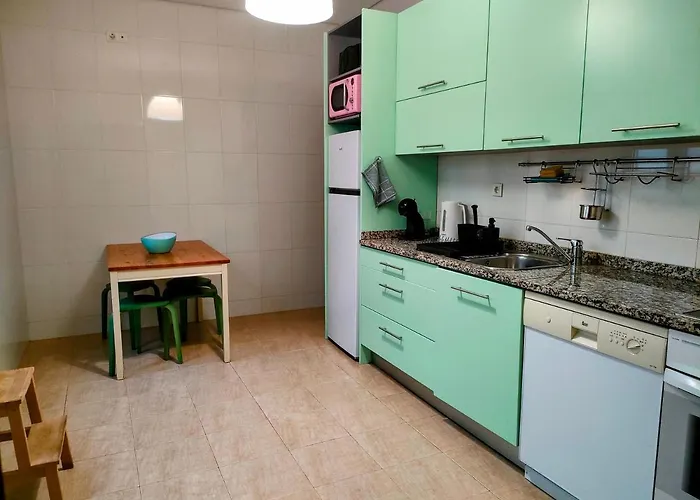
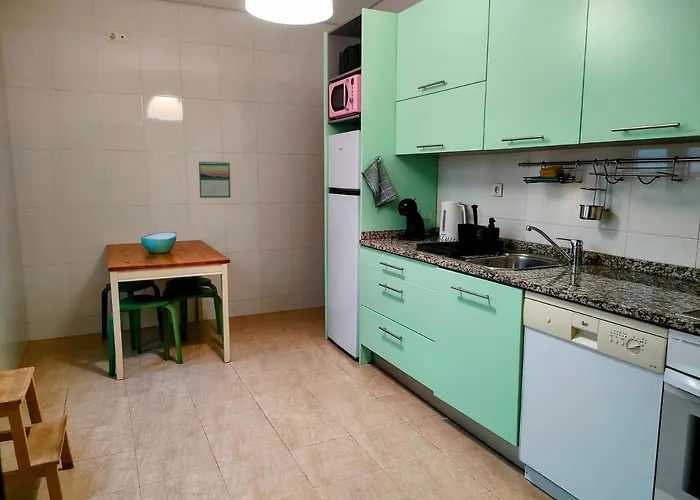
+ calendar (214, 179)
